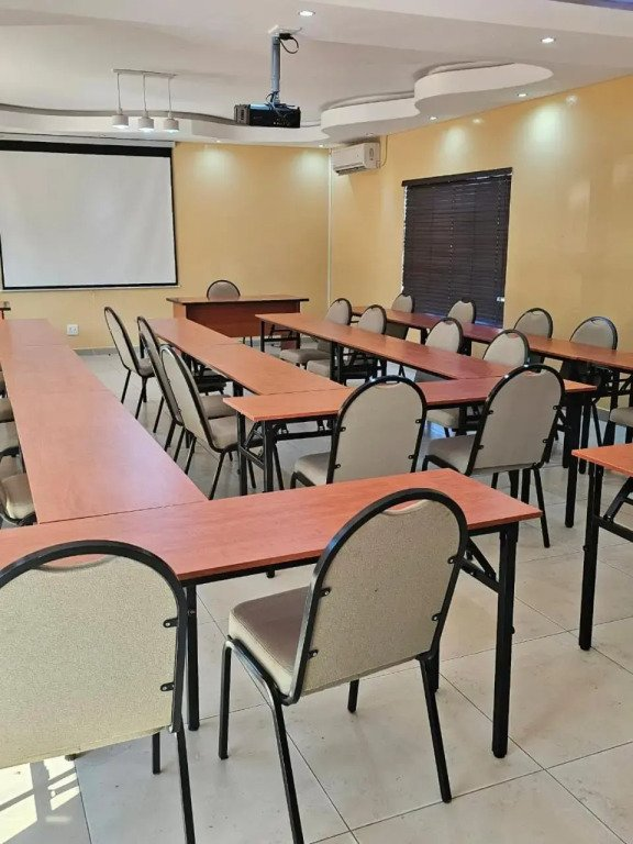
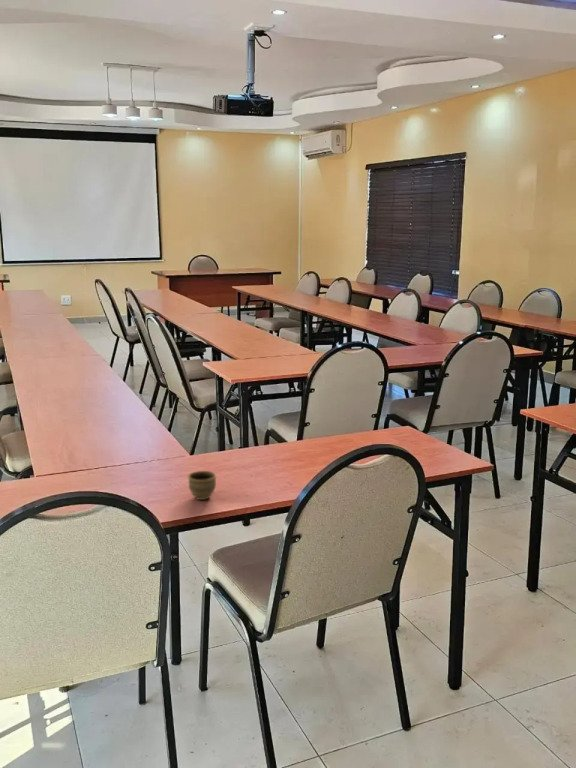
+ cup (201, 484)
